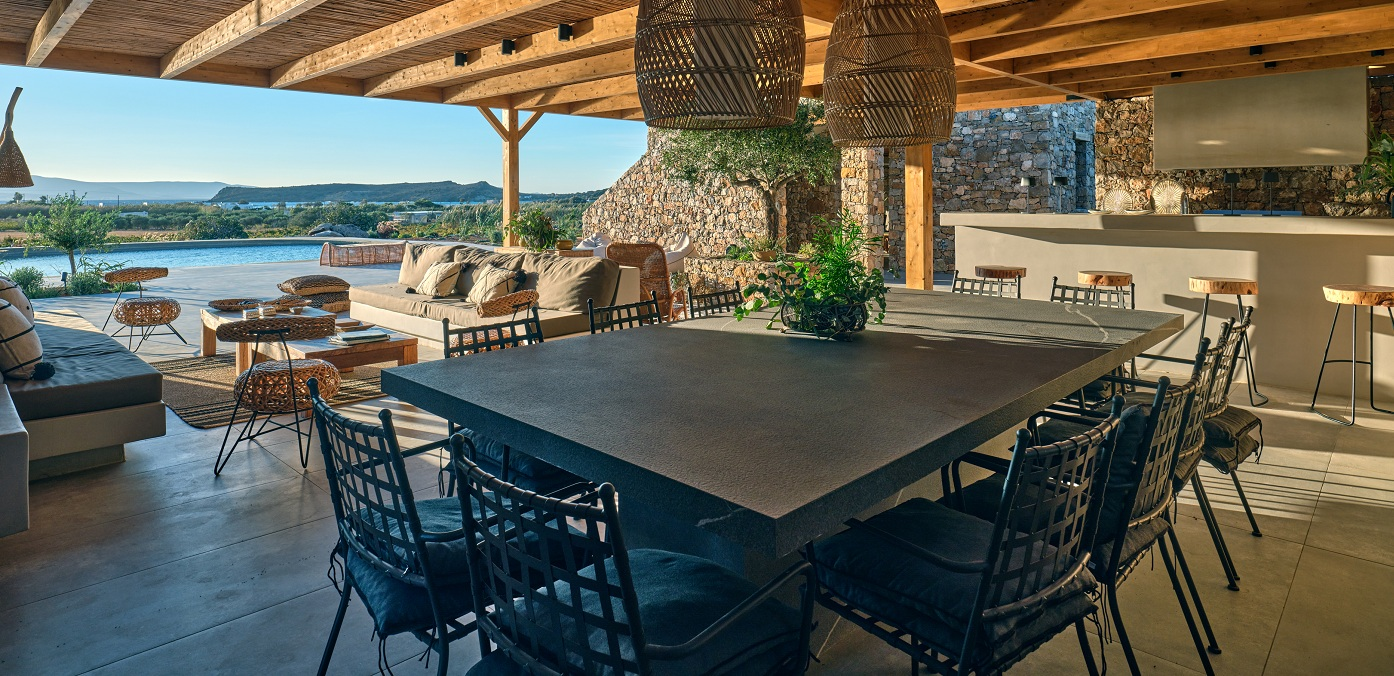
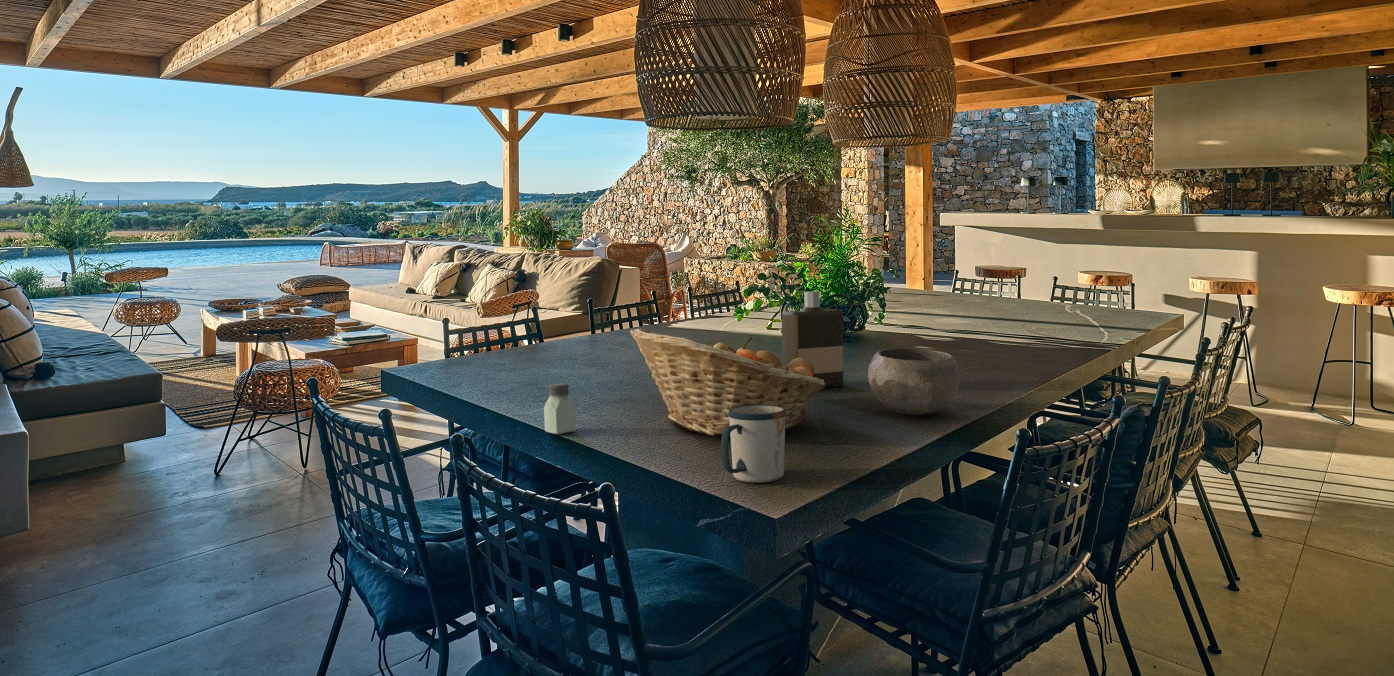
+ mug (752, 443)
+ bowl (913, 381)
+ fruit basket (724, 374)
+ bottle (812, 339)
+ saltshaker (559, 408)
